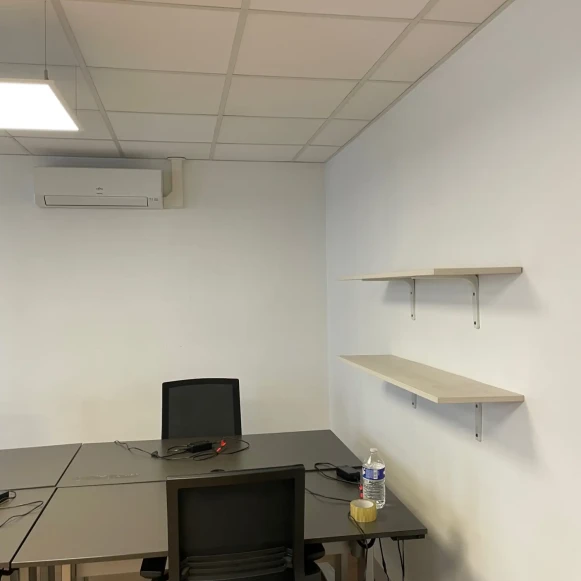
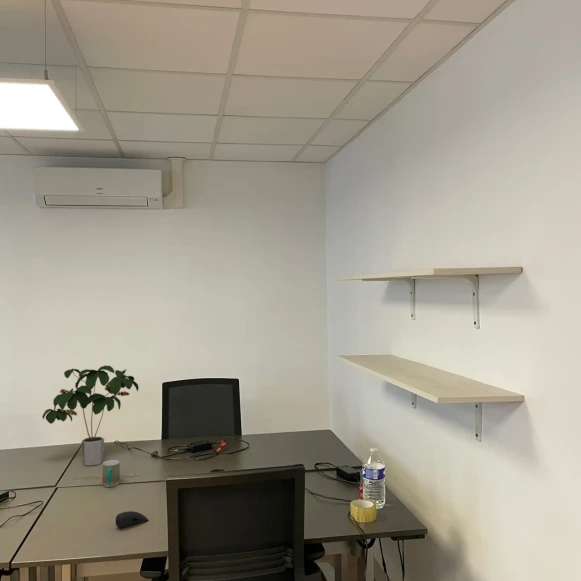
+ mug (110, 474)
+ computer mouse (132, 517)
+ potted plant (92, 413)
